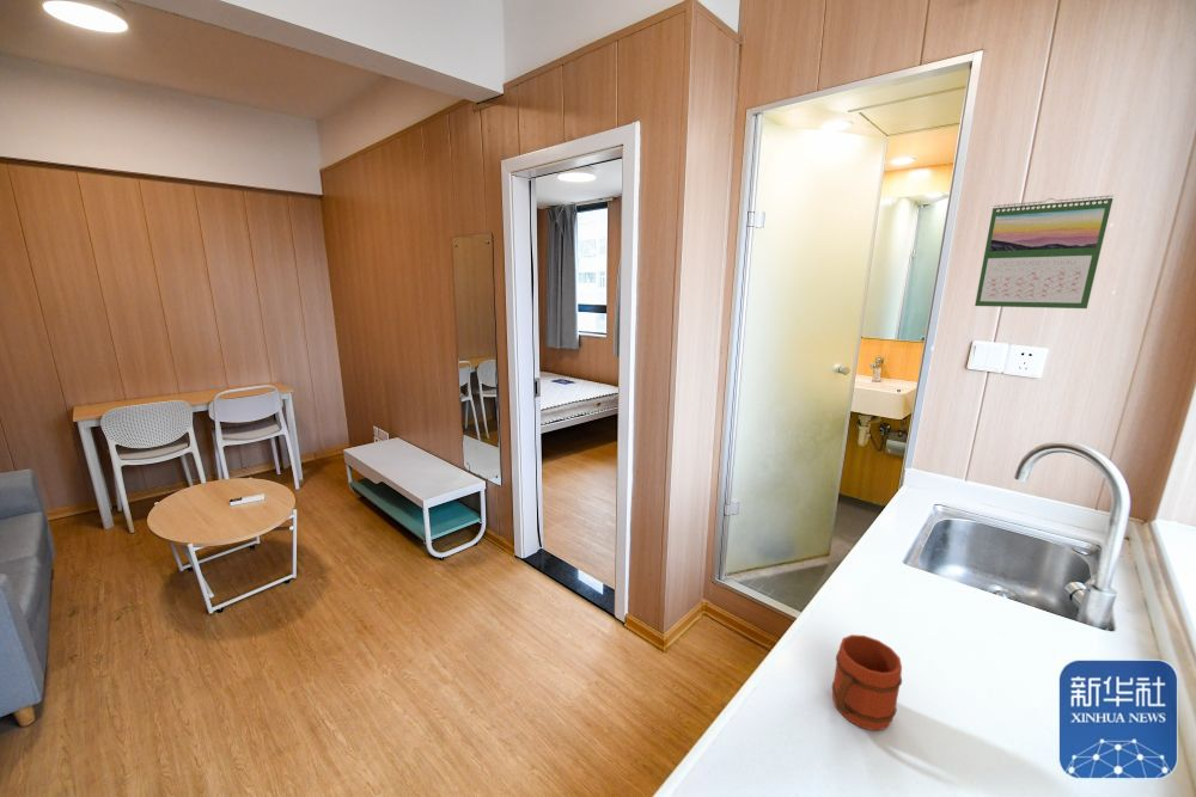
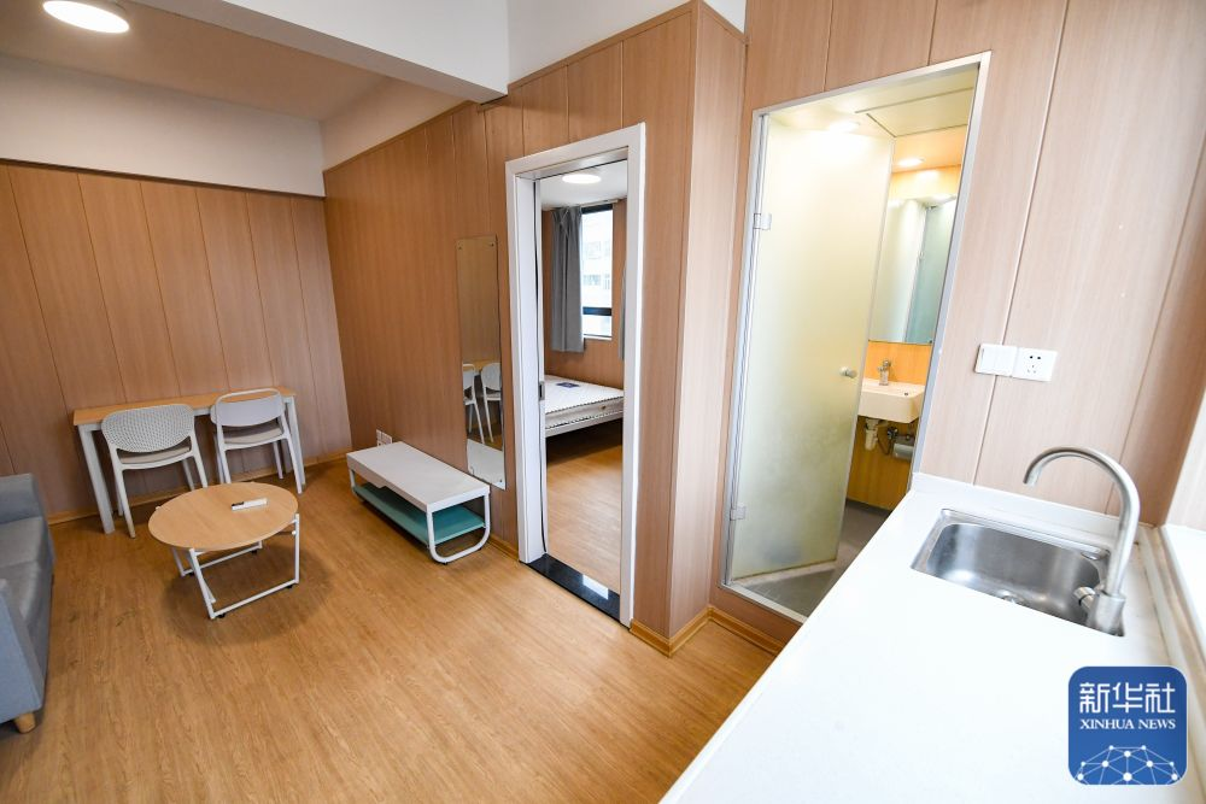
- calendar (1038, 253)
- mug (861, 683)
